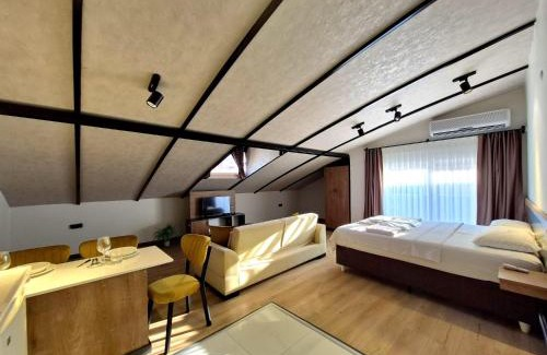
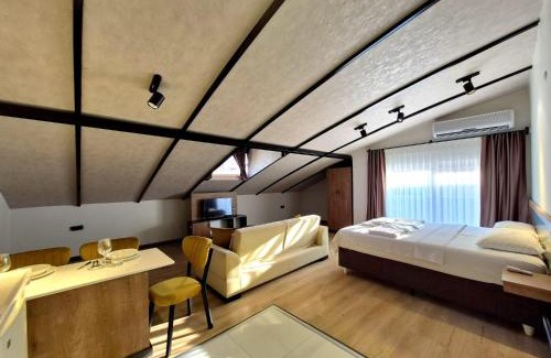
- potted plant (167, 234)
